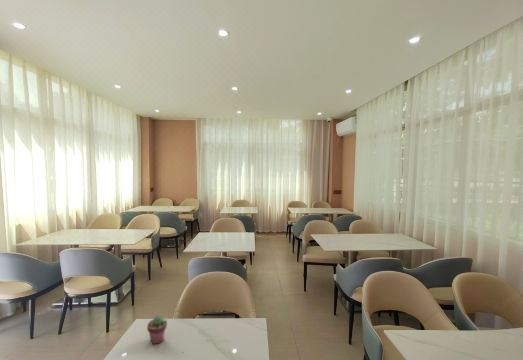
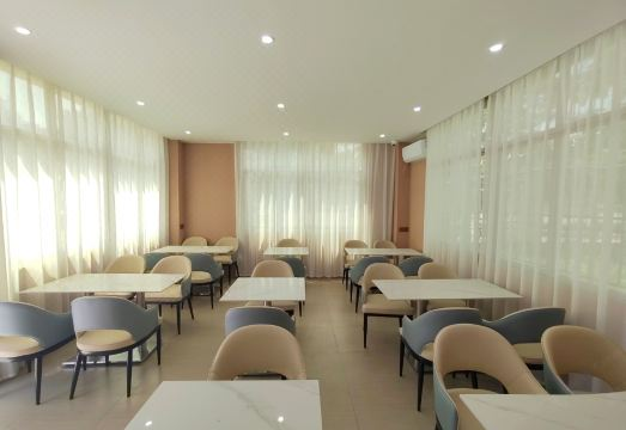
- potted succulent (157, 328)
